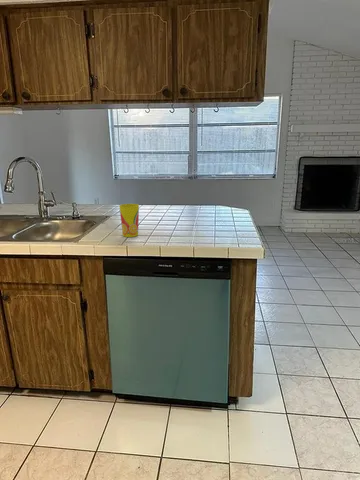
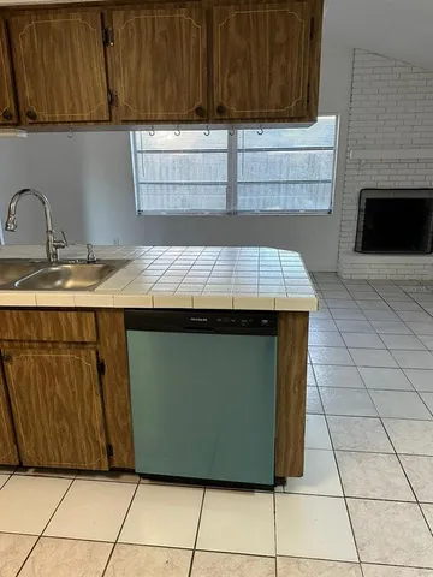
- cup (129, 220)
